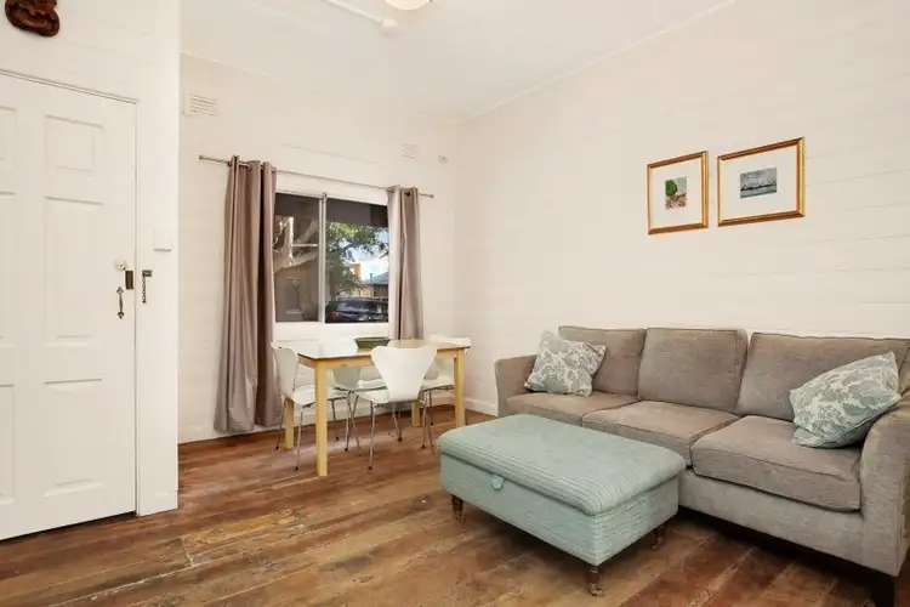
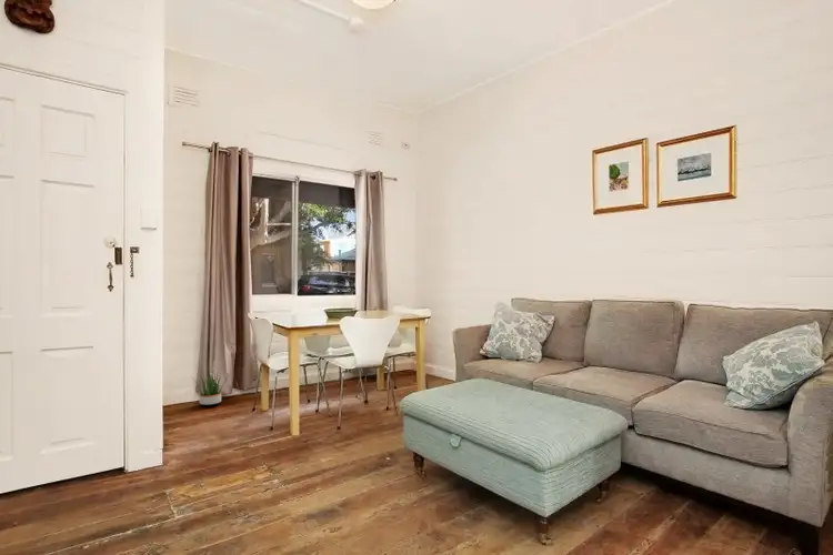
+ potted plant (210, 386)
